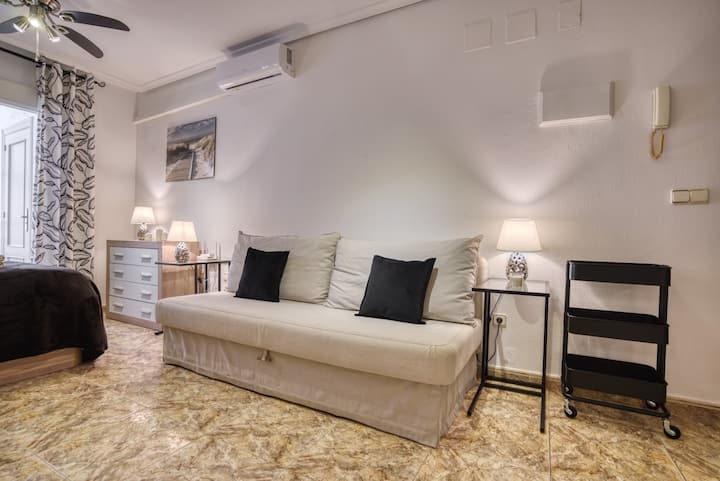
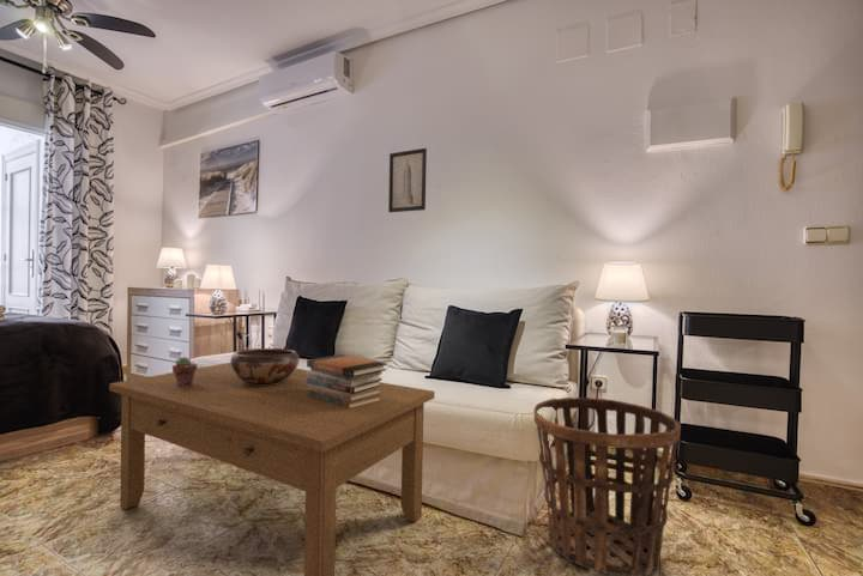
+ potted succulent (185, 370)
+ decorative bowl (265, 365)
+ basket (601, 478)
+ wall art (406, 181)
+ coffee table (270, 449)
+ book stack (344, 378)
